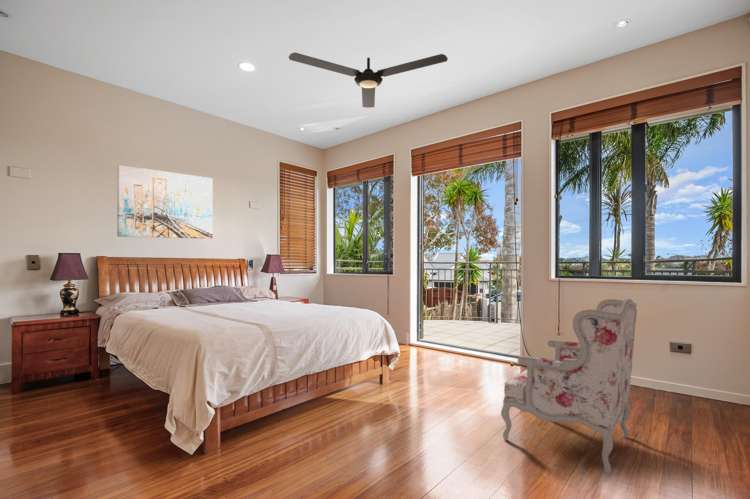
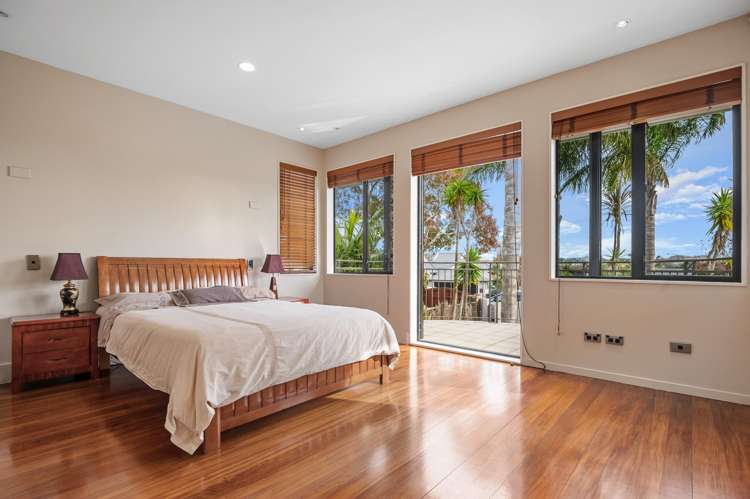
- wall art (169, 204)
- armchair (569, 367)
- ceiling fan (368, 79)
